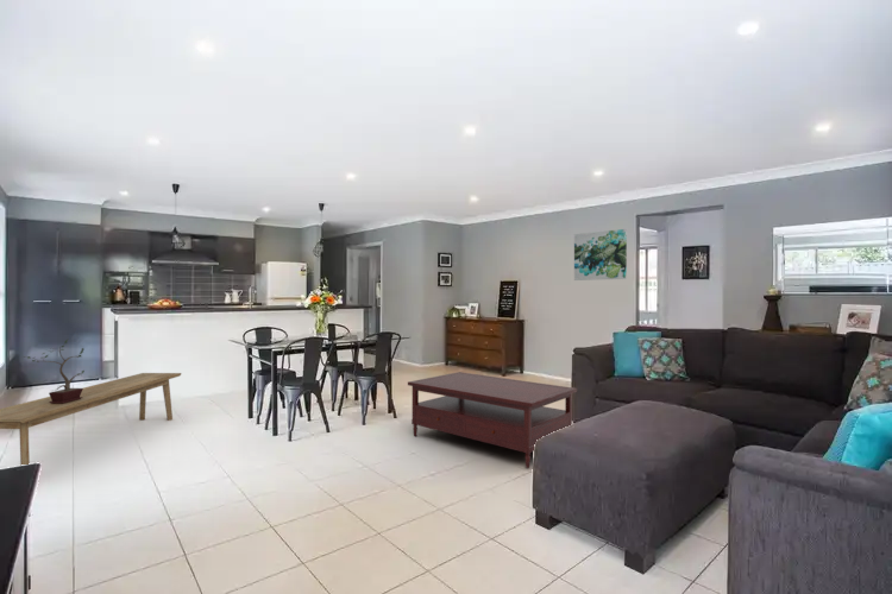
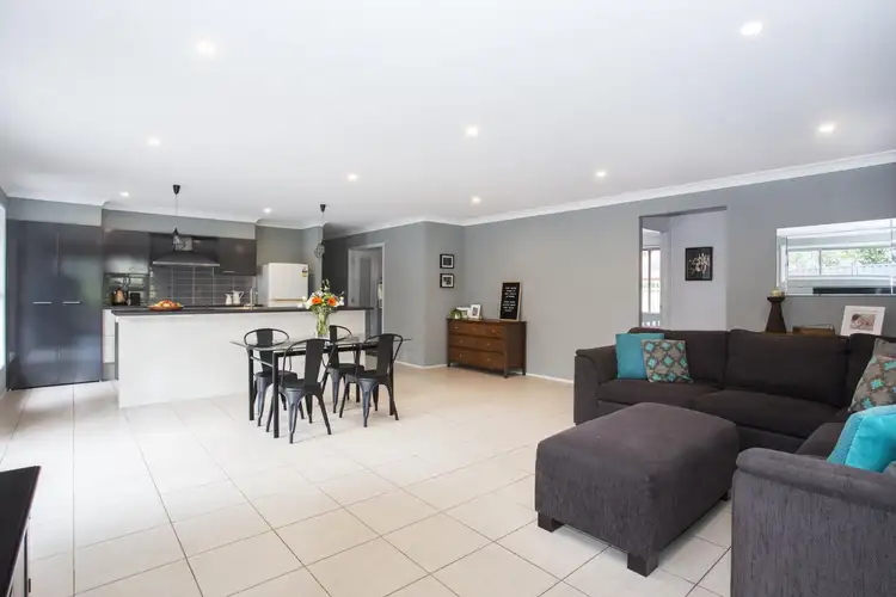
- wall art (598, 255)
- potted plant (59, 369)
- bench (94, 406)
- coffee table (489, 412)
